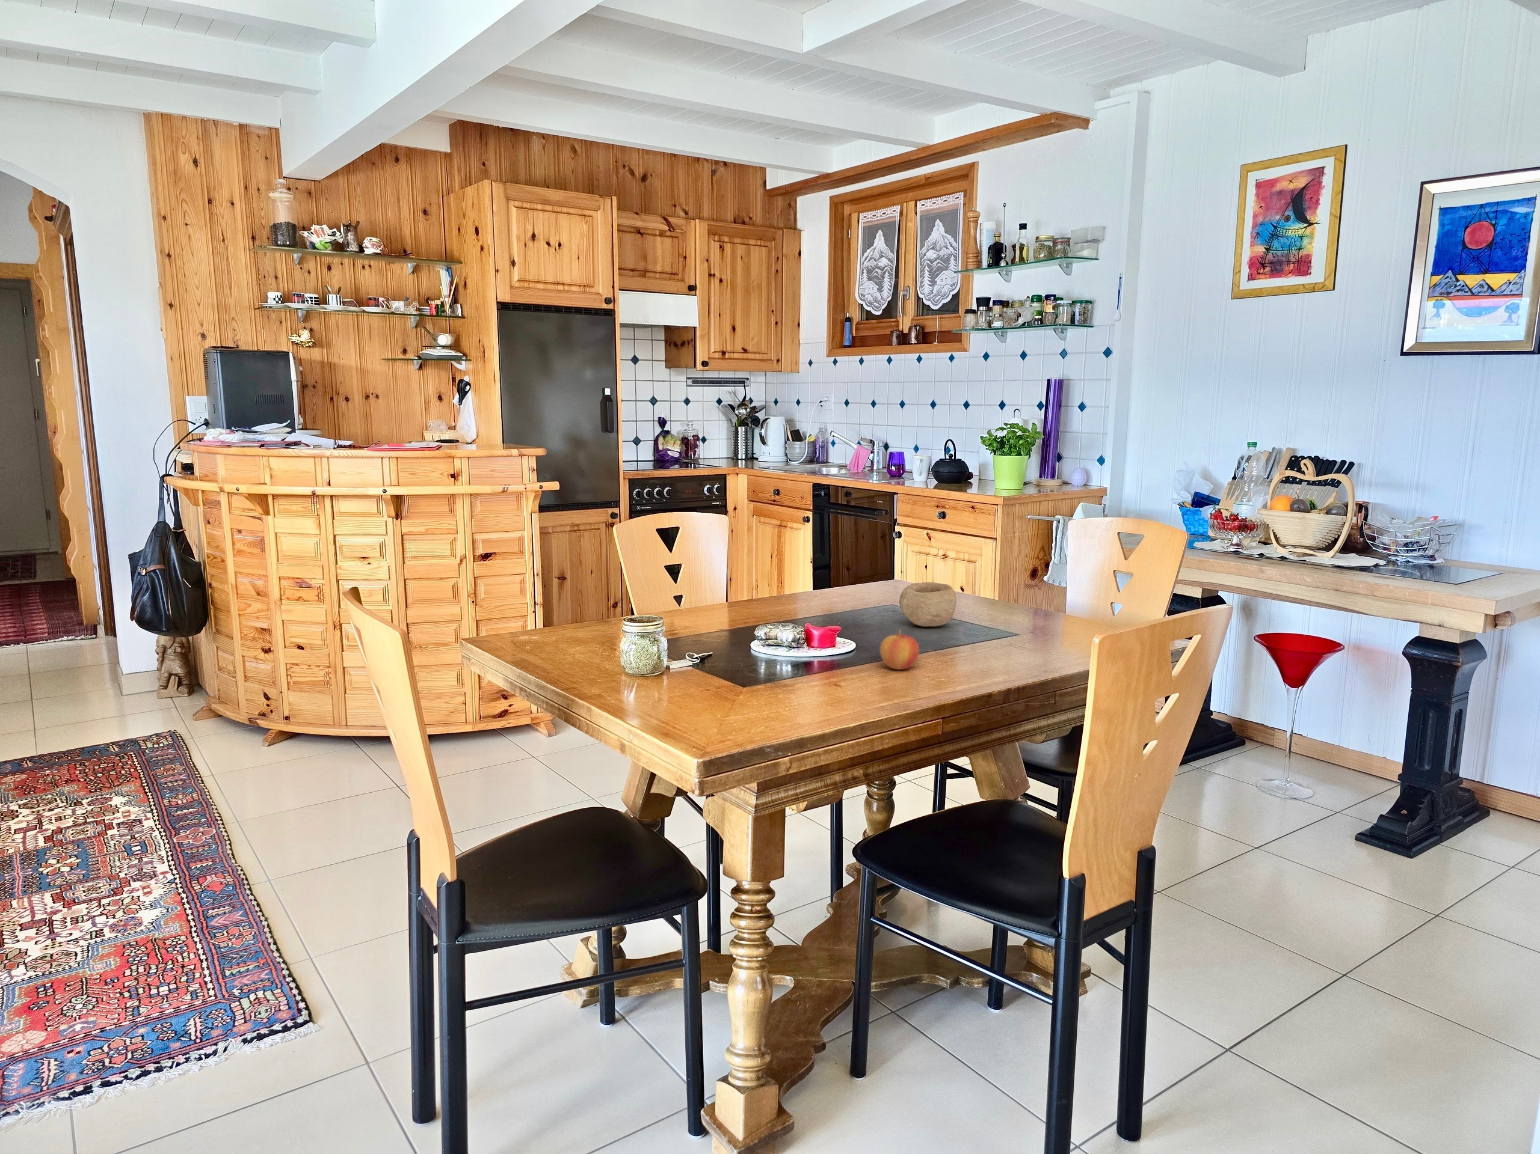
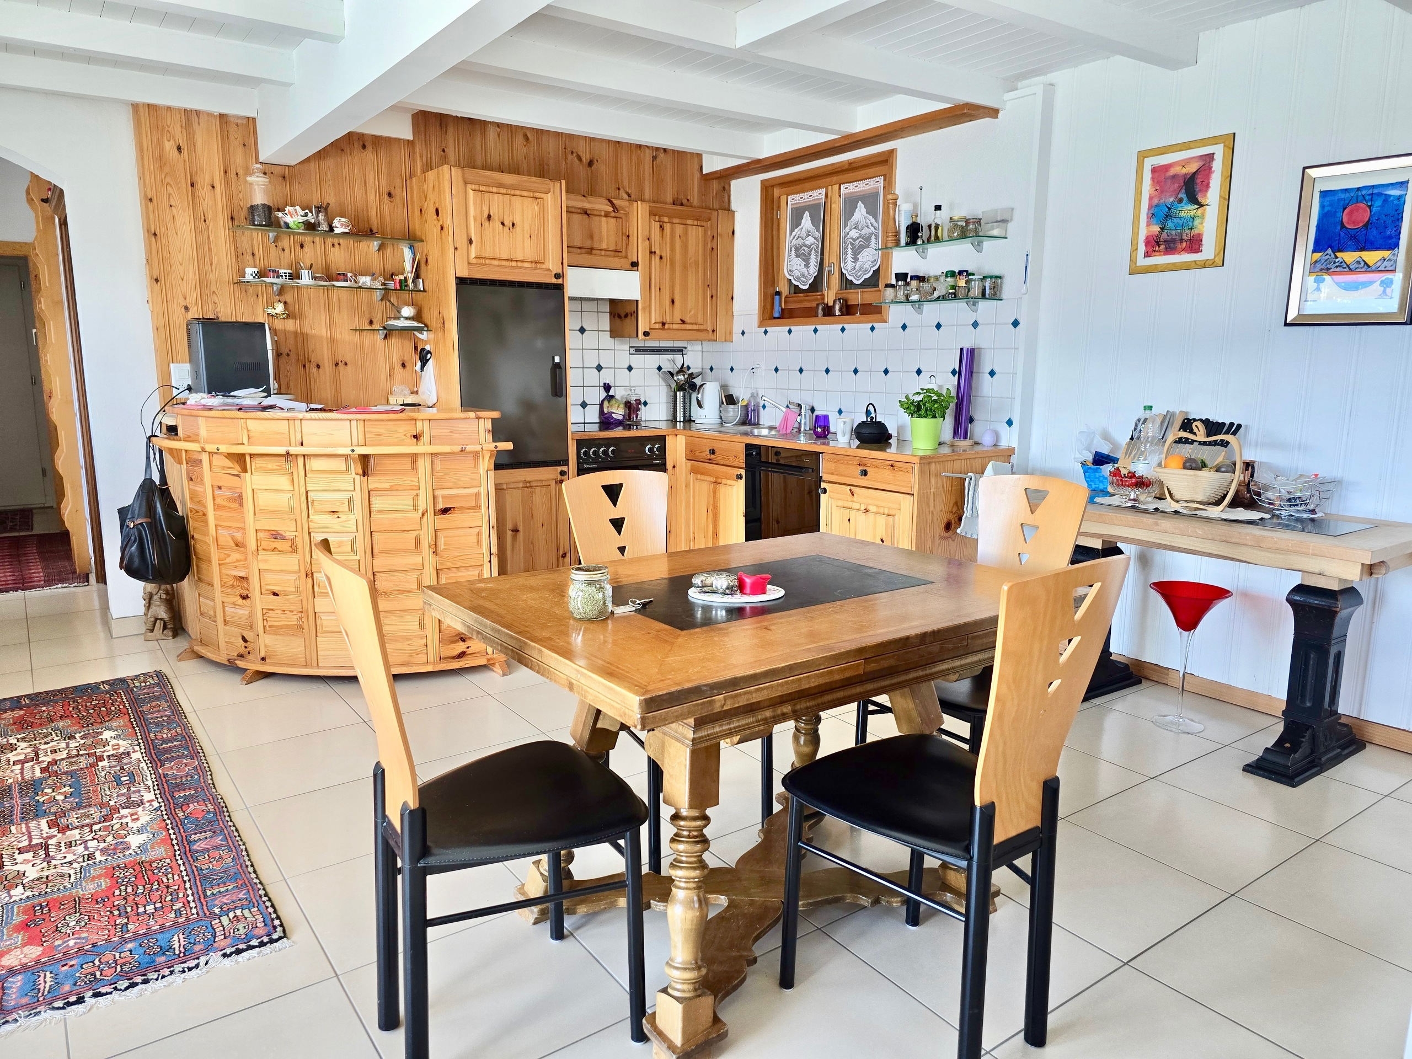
- apple (900, 649)
- bowl (928, 605)
